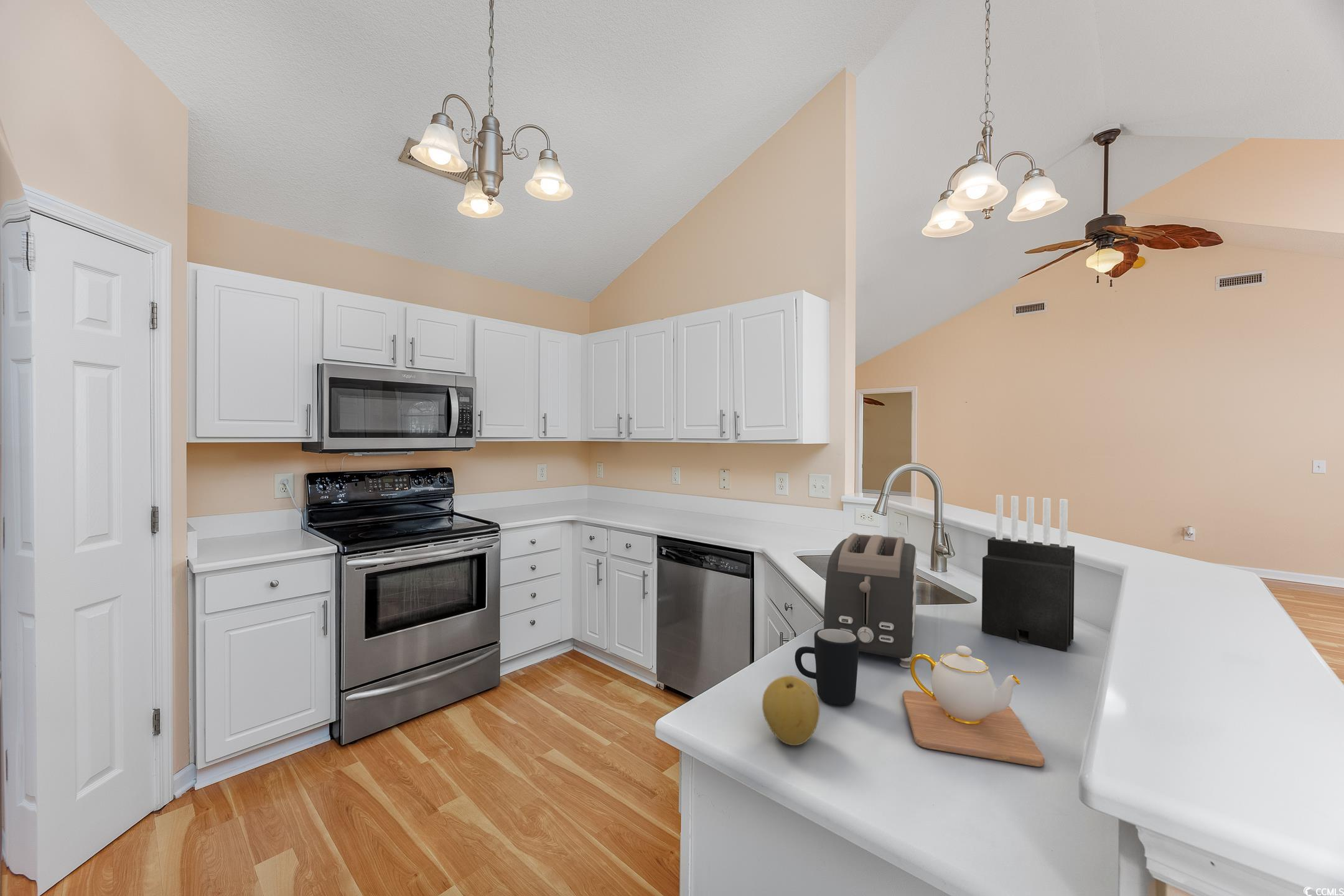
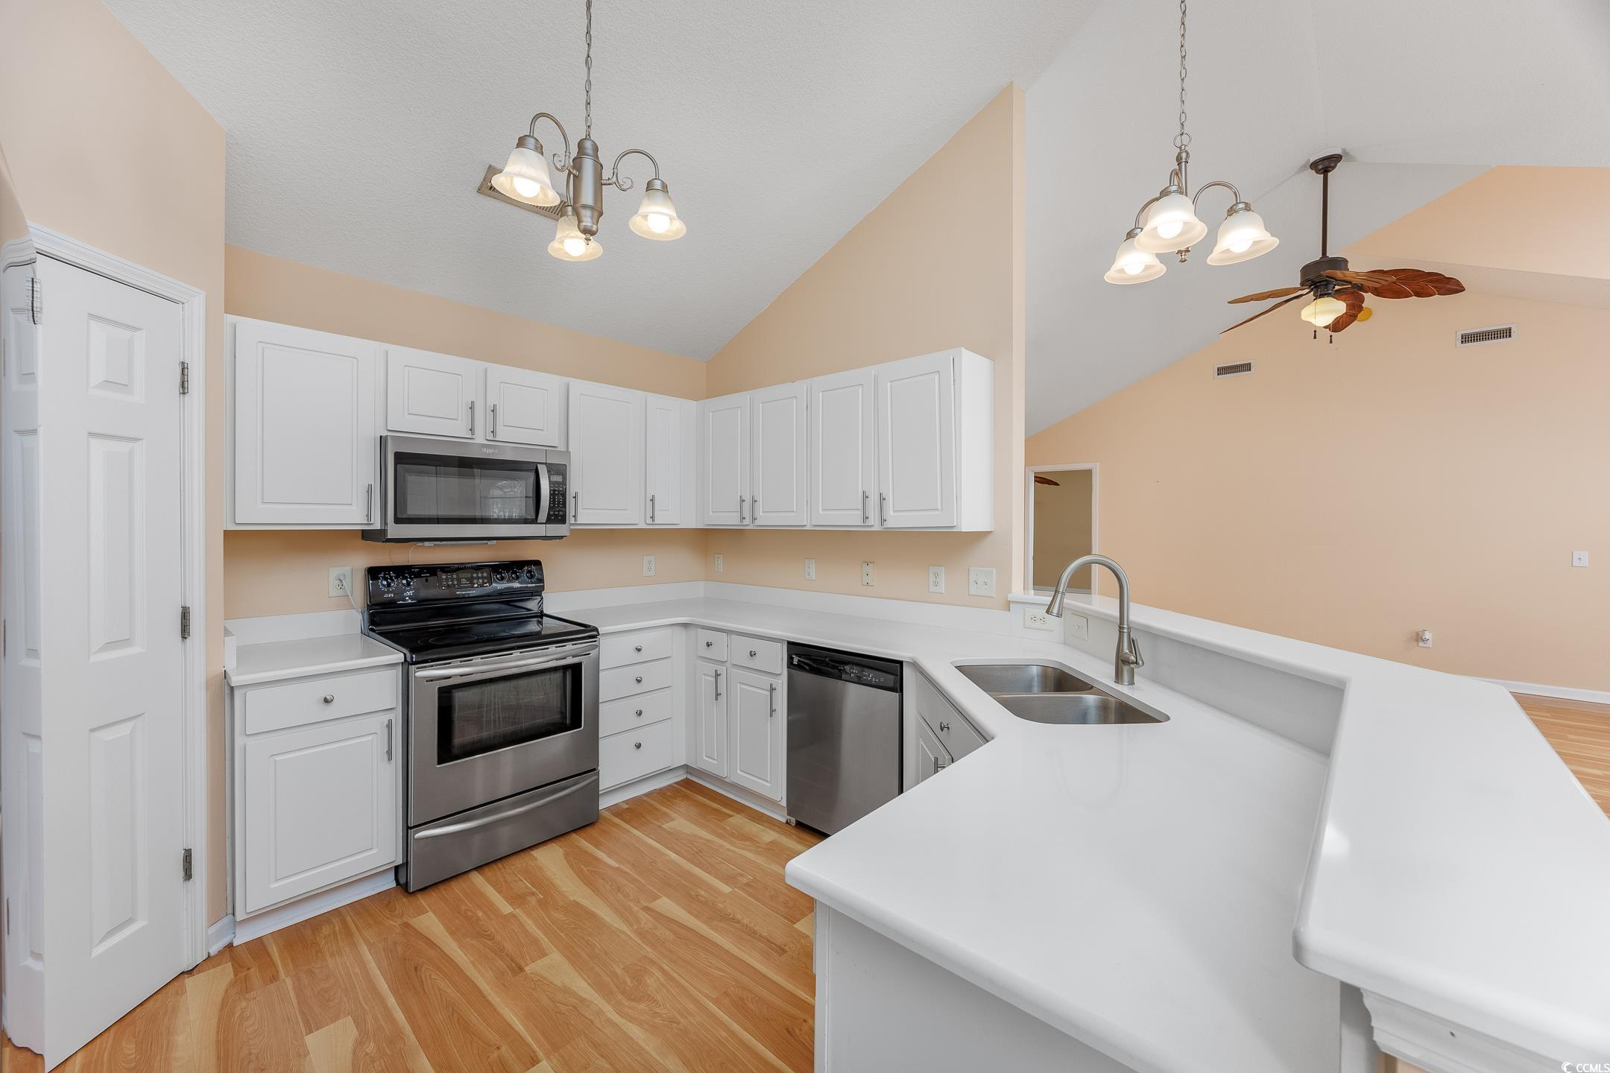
- toaster (874, 587)
- fruit (790, 709)
- teapot (966, 688)
- knife block (1026, 567)
- mug (826, 665)
